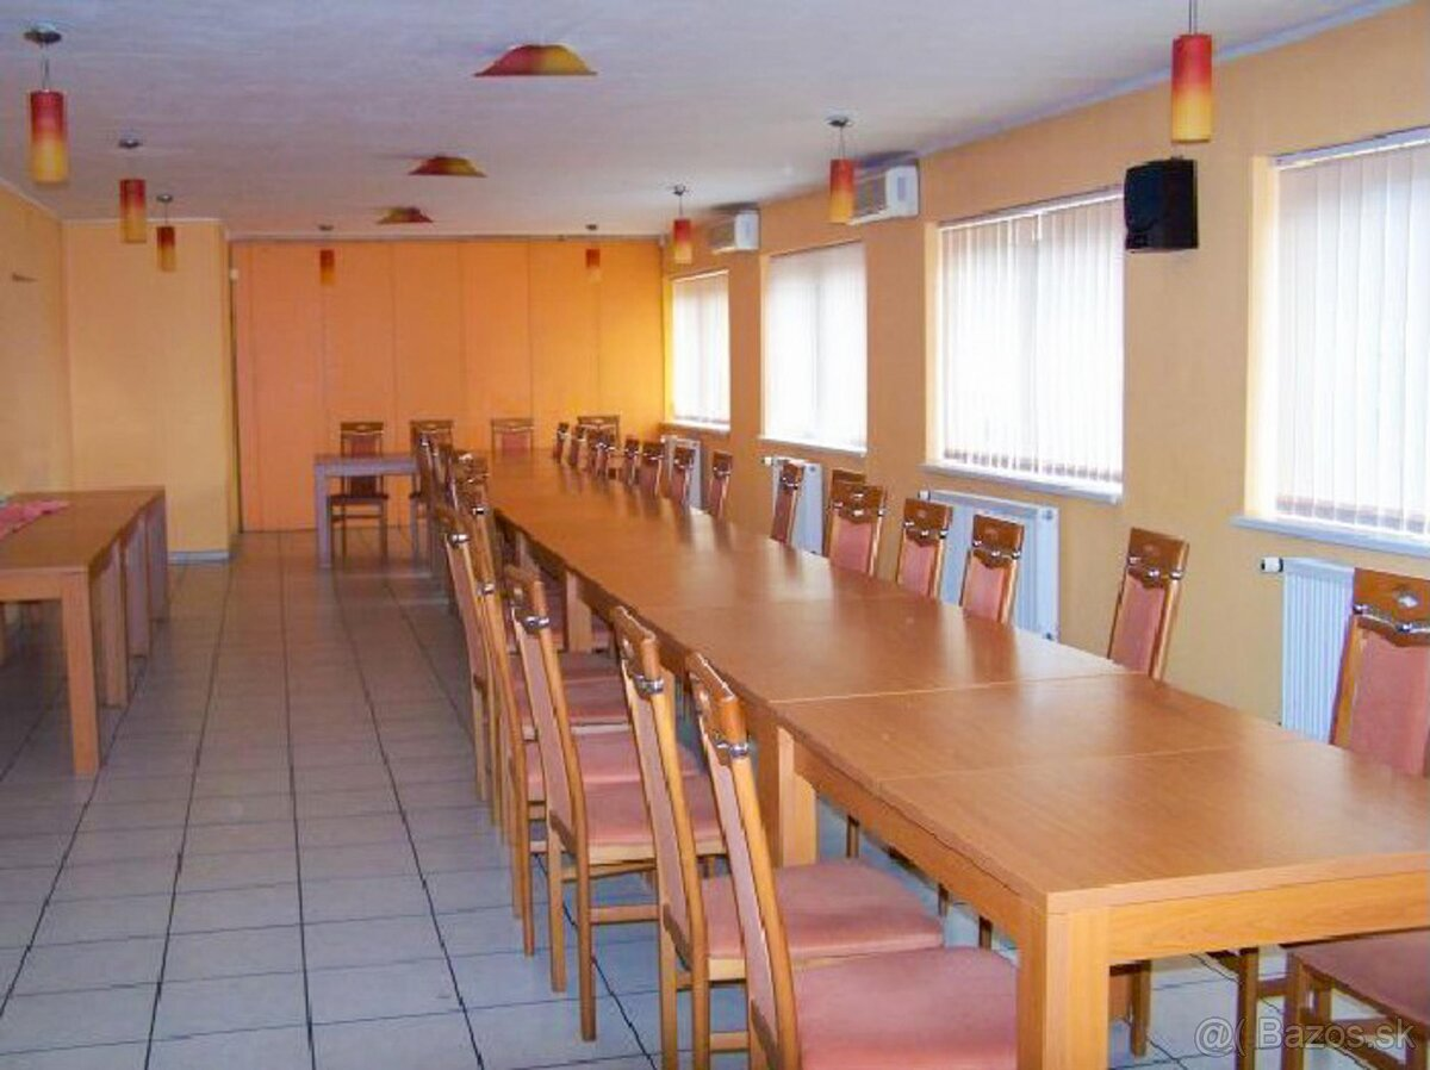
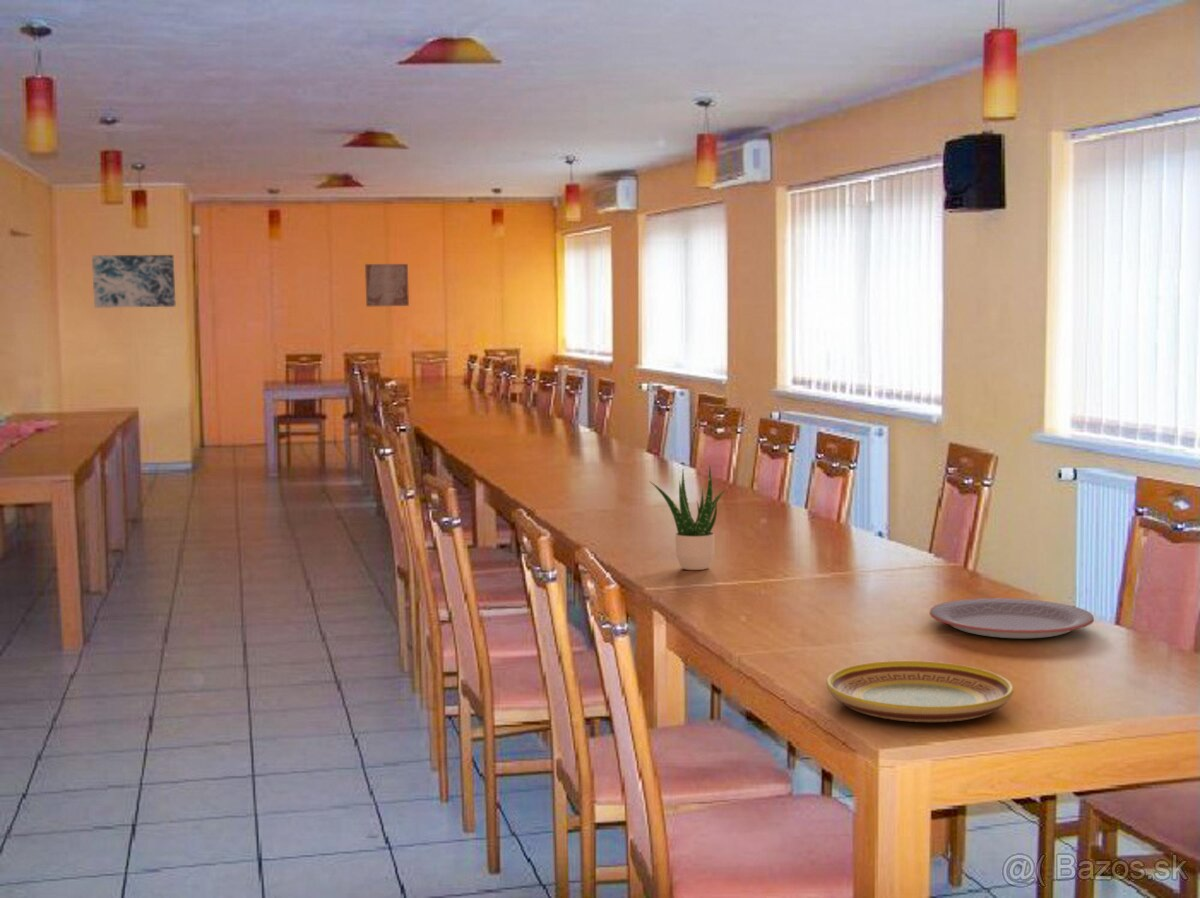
+ potted plant (691, 517)
+ wall art (134, 281)
+ wall art (387, 285)
+ plate (1010, 619)
+ plate (918, 694)
